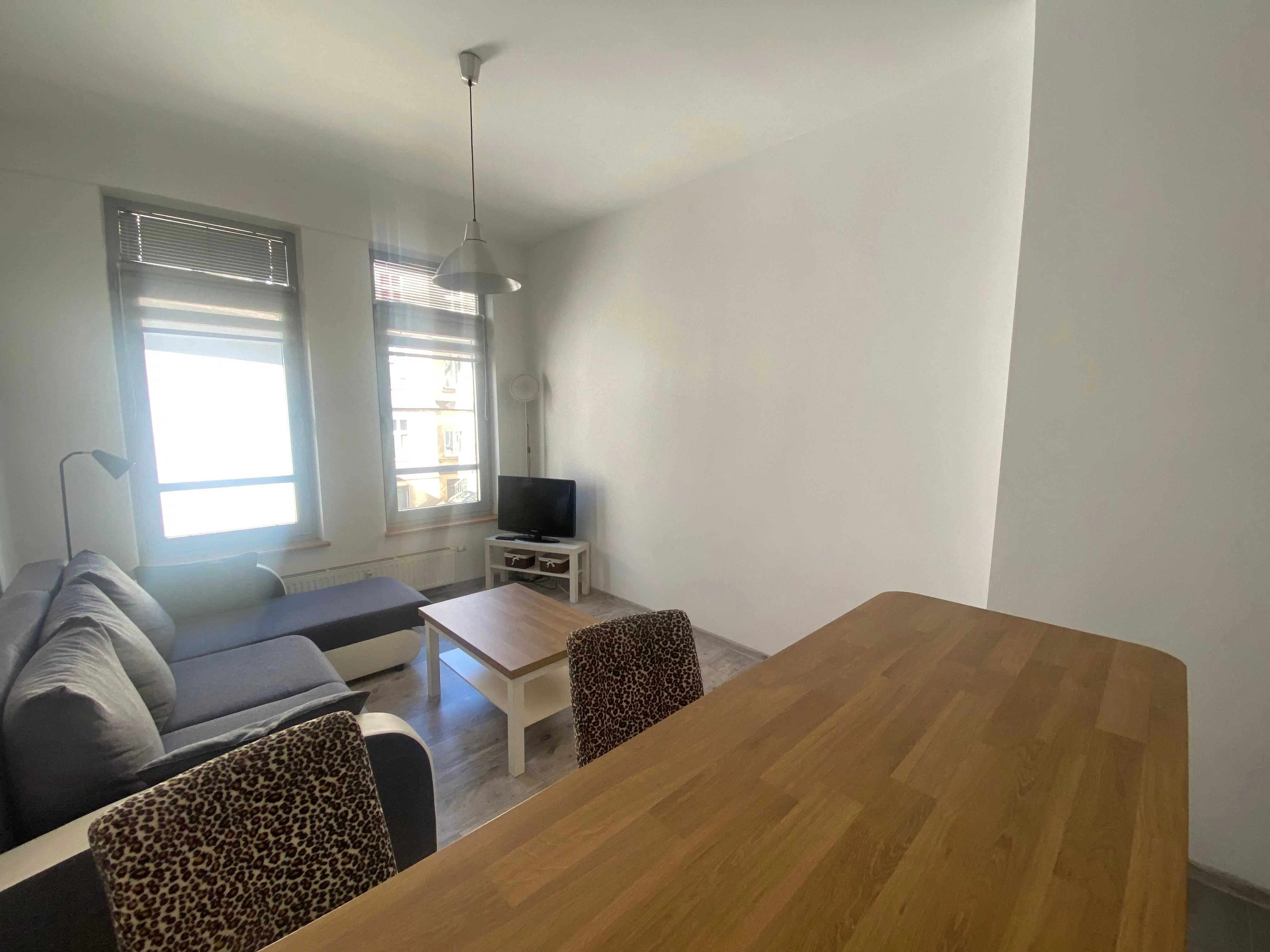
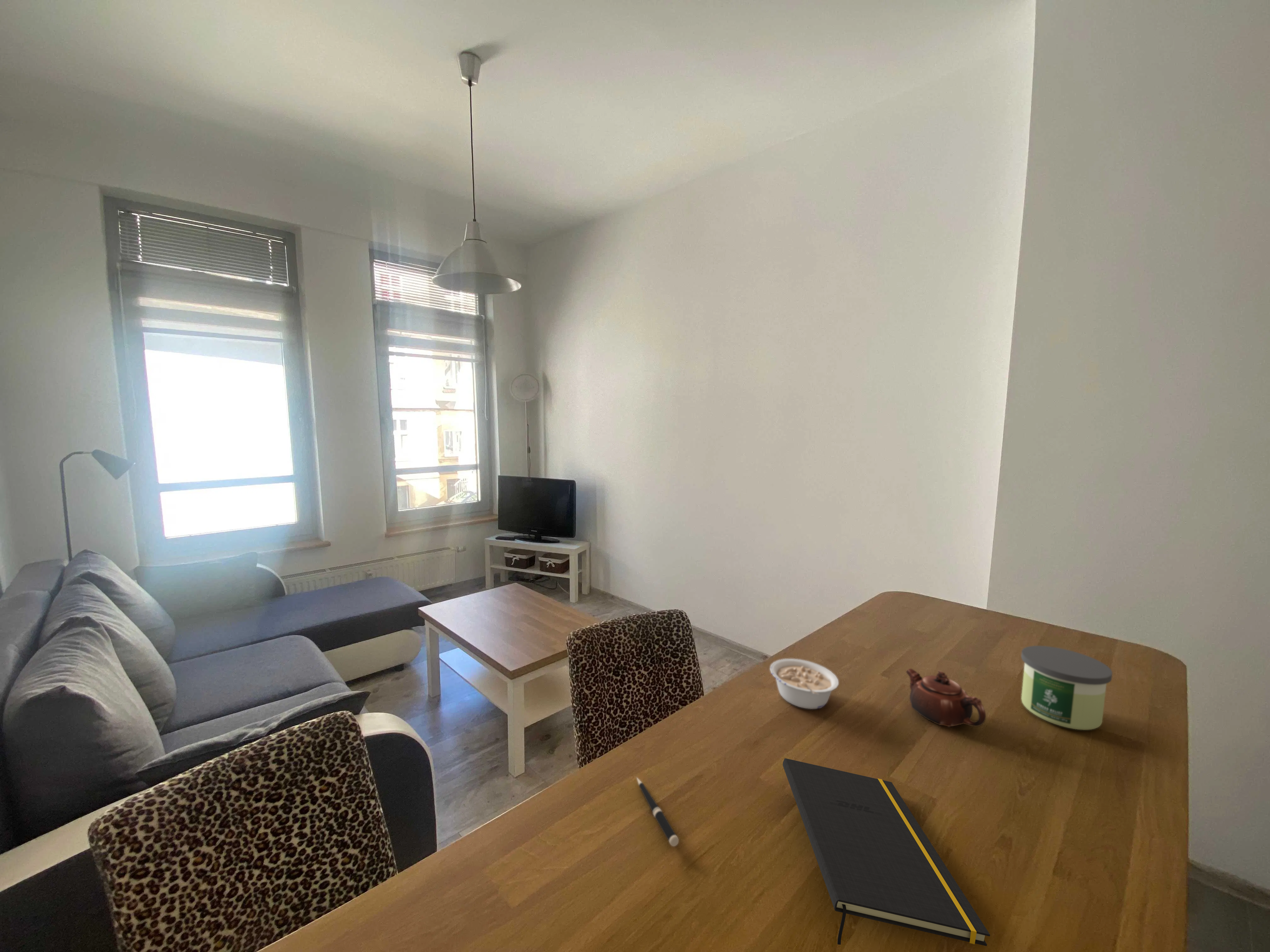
+ pen (654, 806)
+ candle (1062, 688)
+ teapot (943, 694)
+ legume (805, 684)
+ notepad (868, 836)
